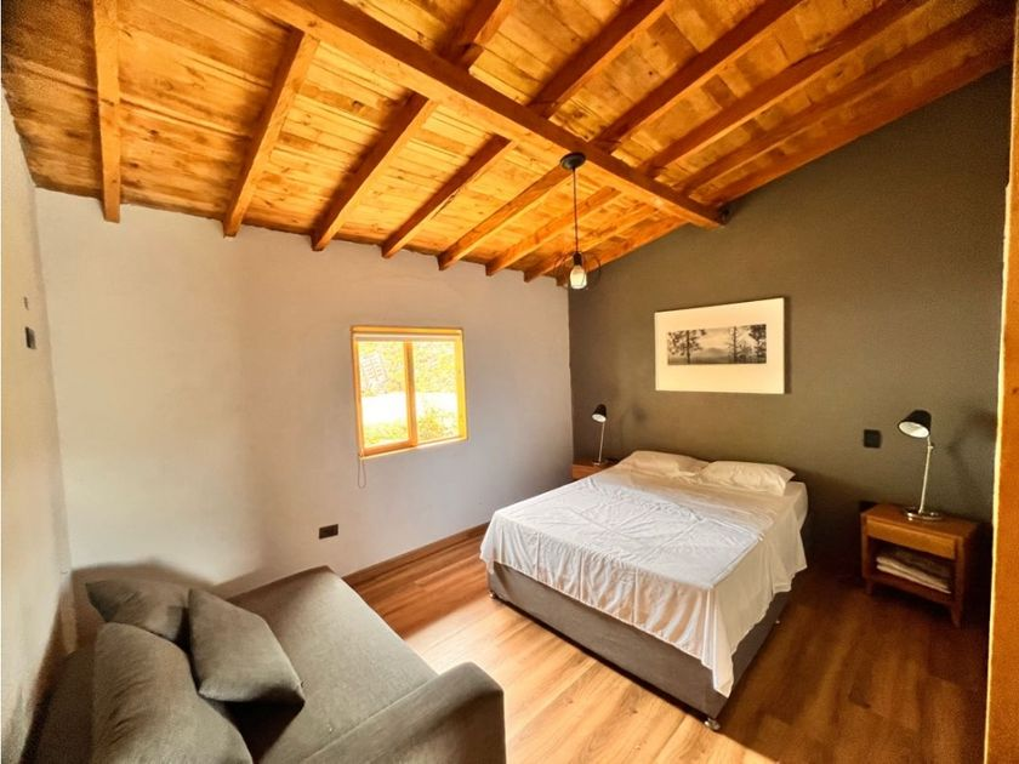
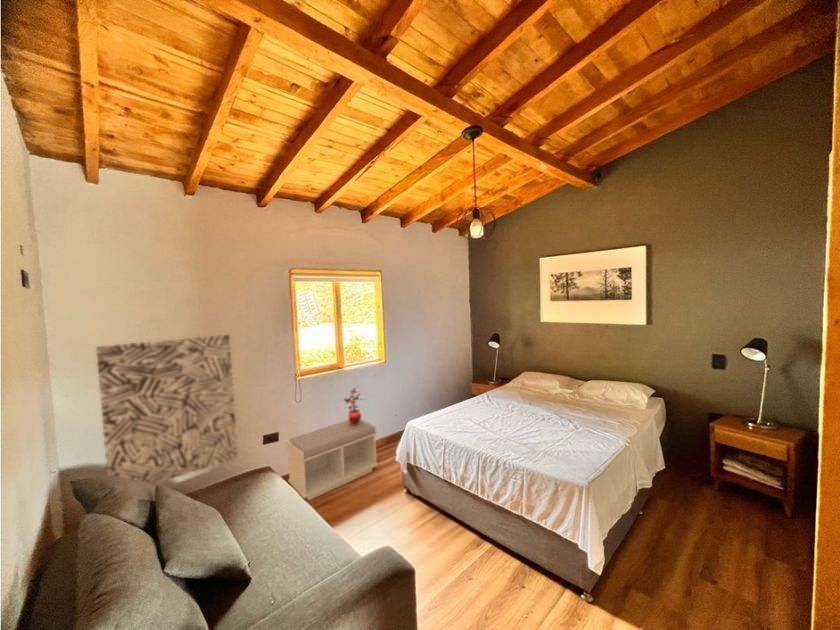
+ potted plant (354, 406)
+ wall art (175, 408)
+ bench (334, 454)
